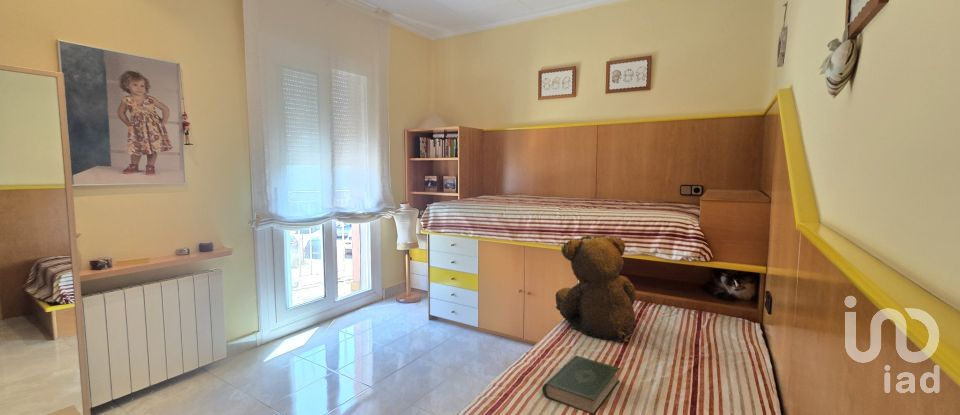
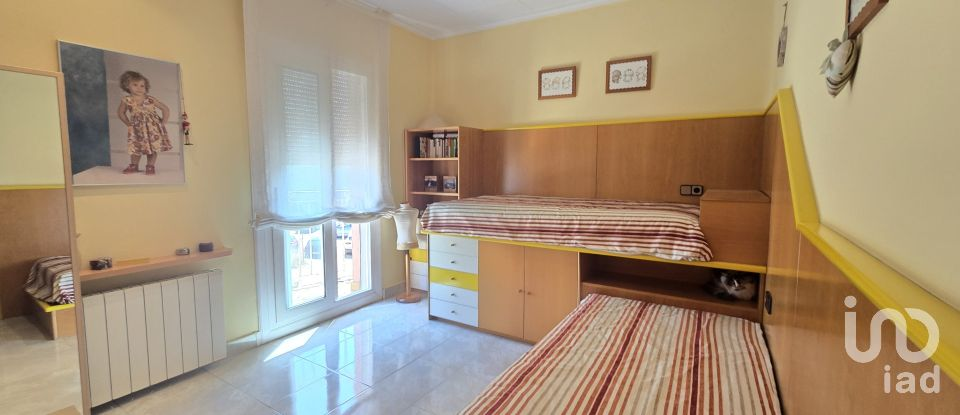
- teddy bear (594, 278)
- book (582, 381)
